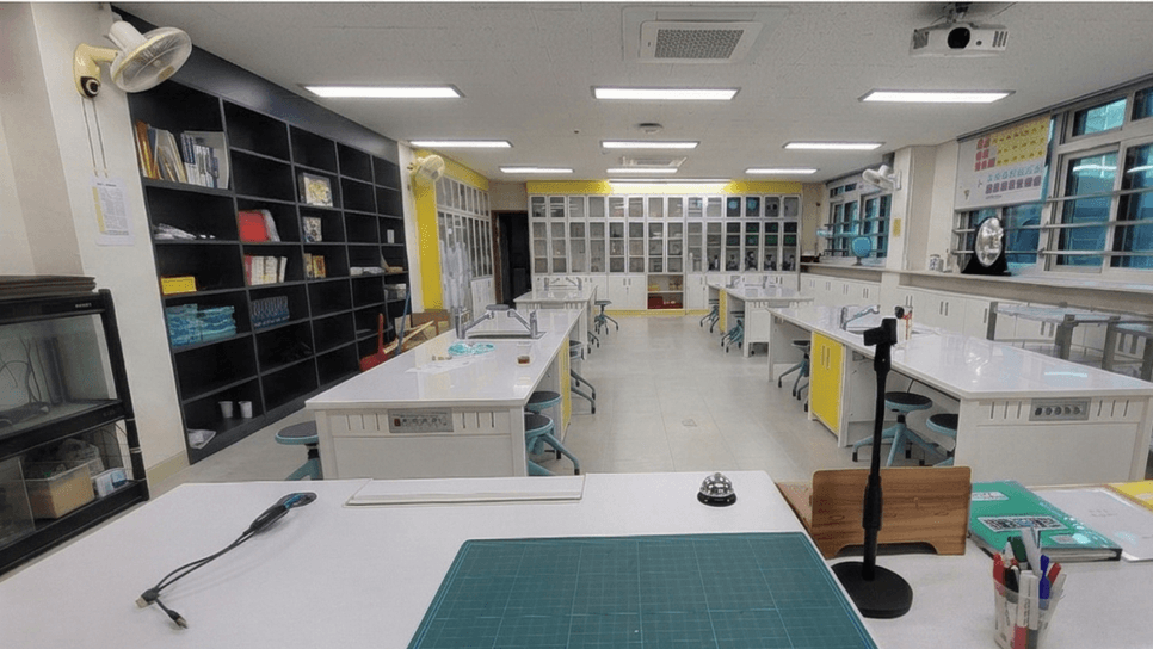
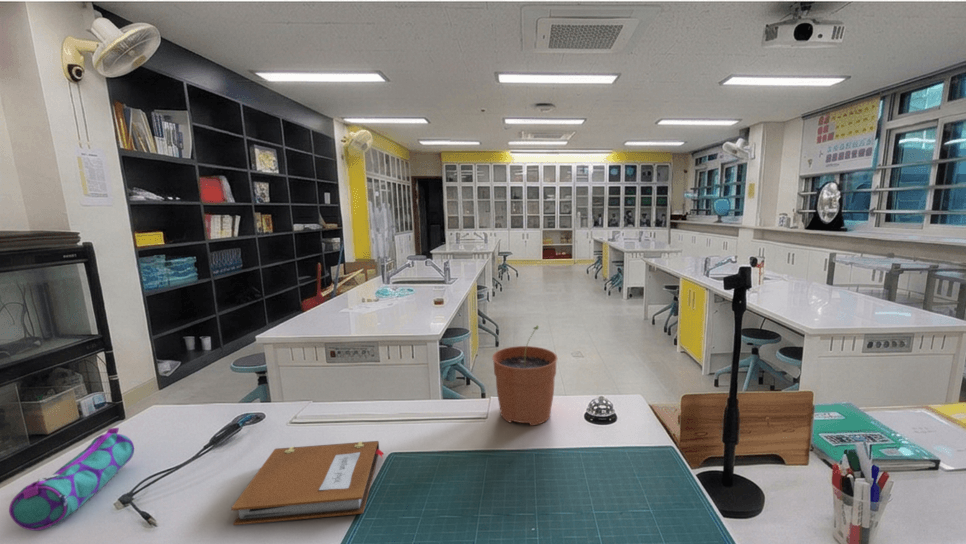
+ pencil case (80, 474)
+ notebook (318, 476)
+ plant pot (524, 370)
